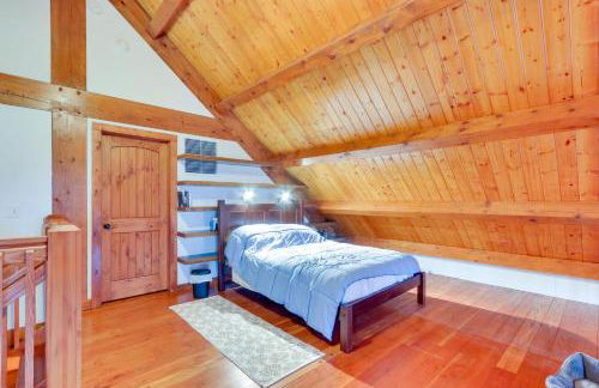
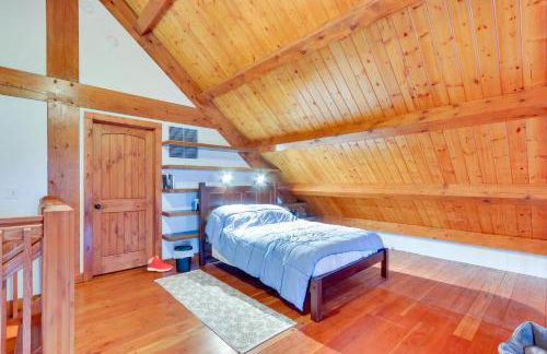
+ sneaker (160, 262)
